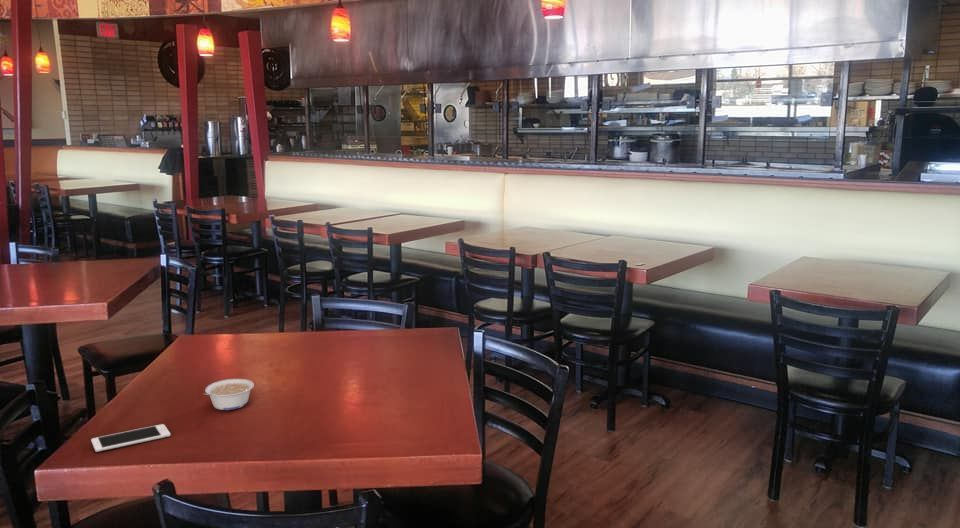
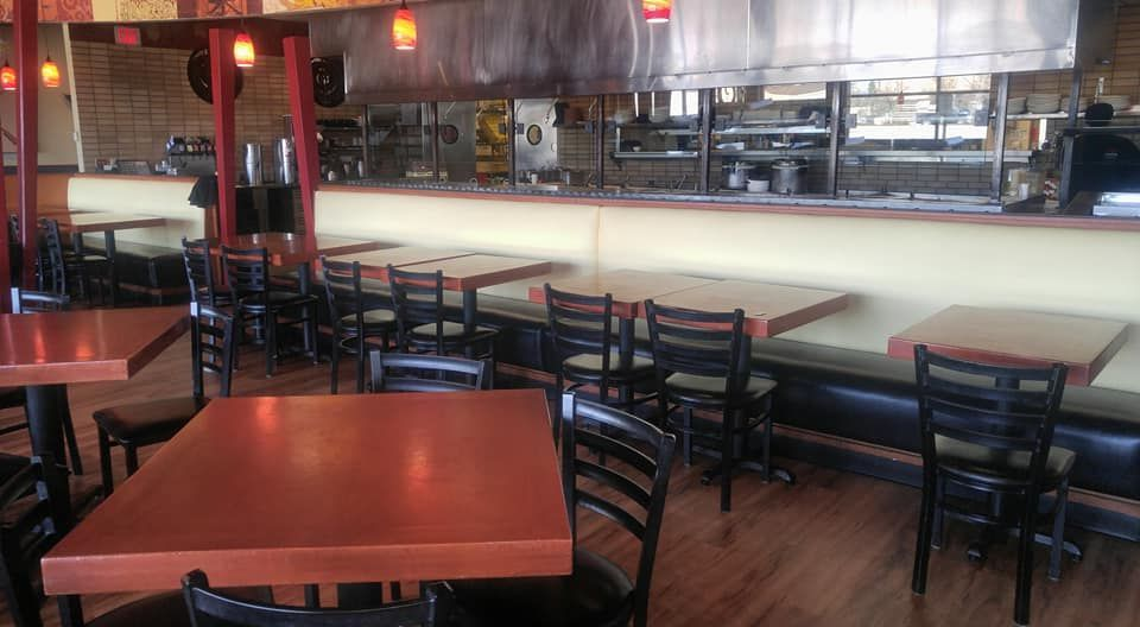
- cell phone (131, 437)
- legume (229, 394)
